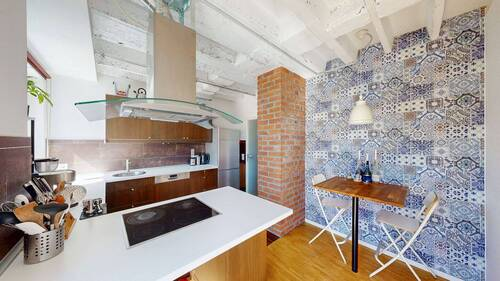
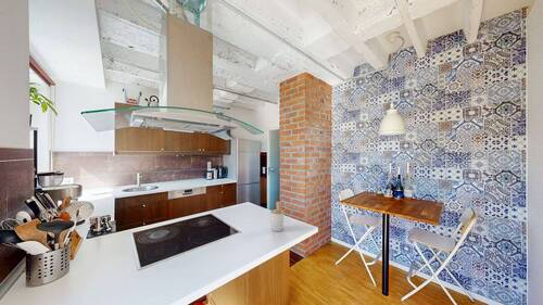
+ utensil holder (280, 216)
